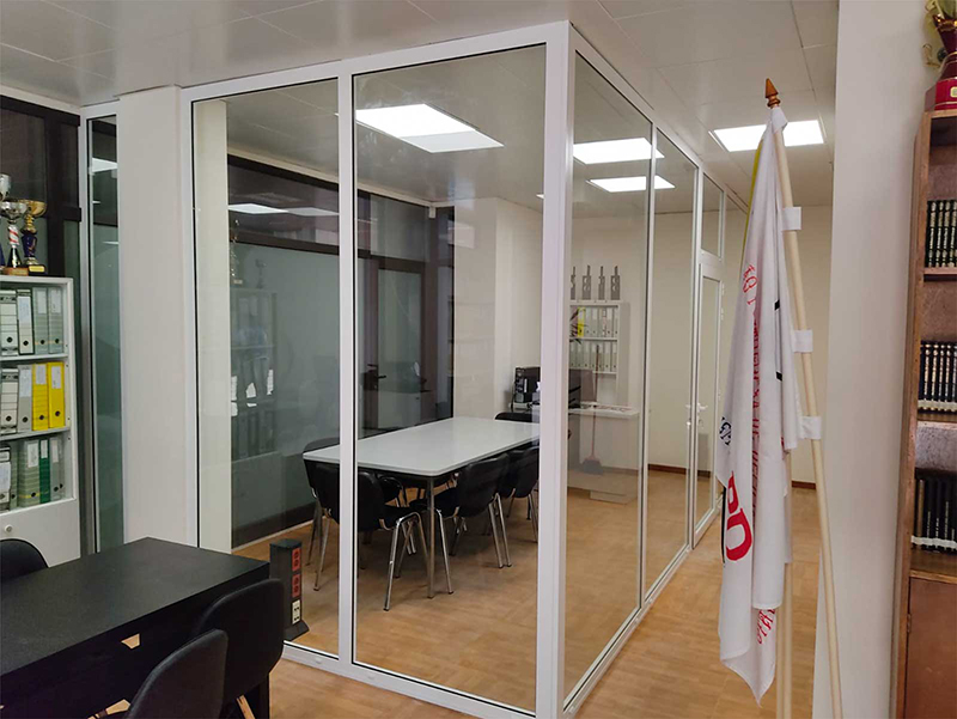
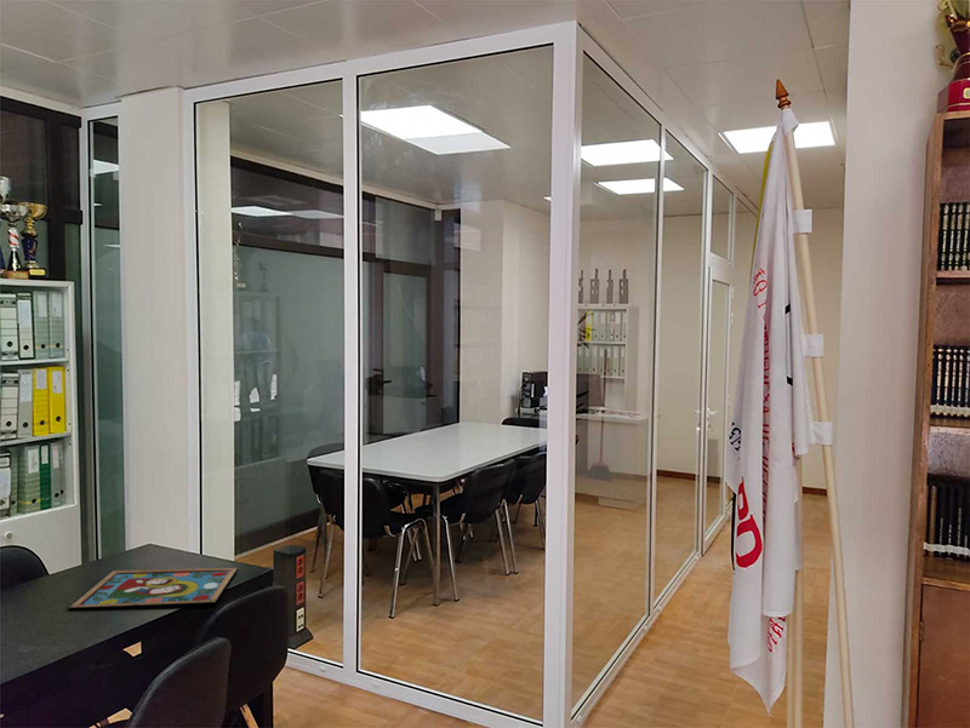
+ framed painting (160, 586)
